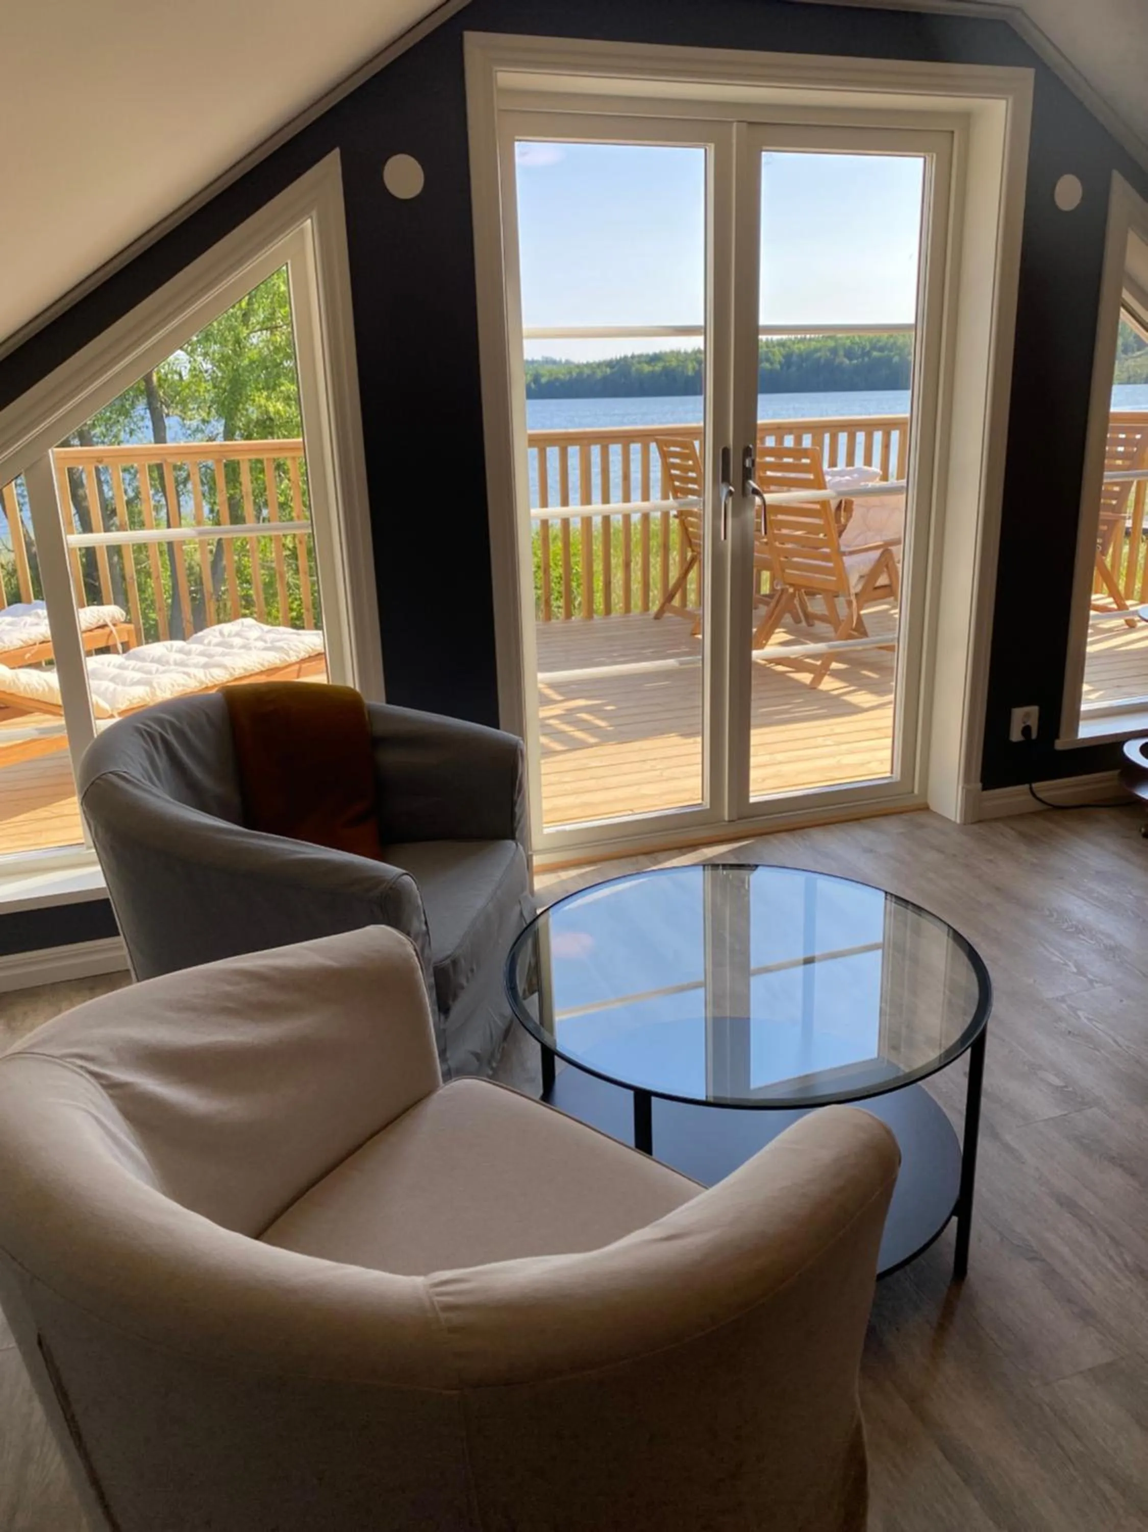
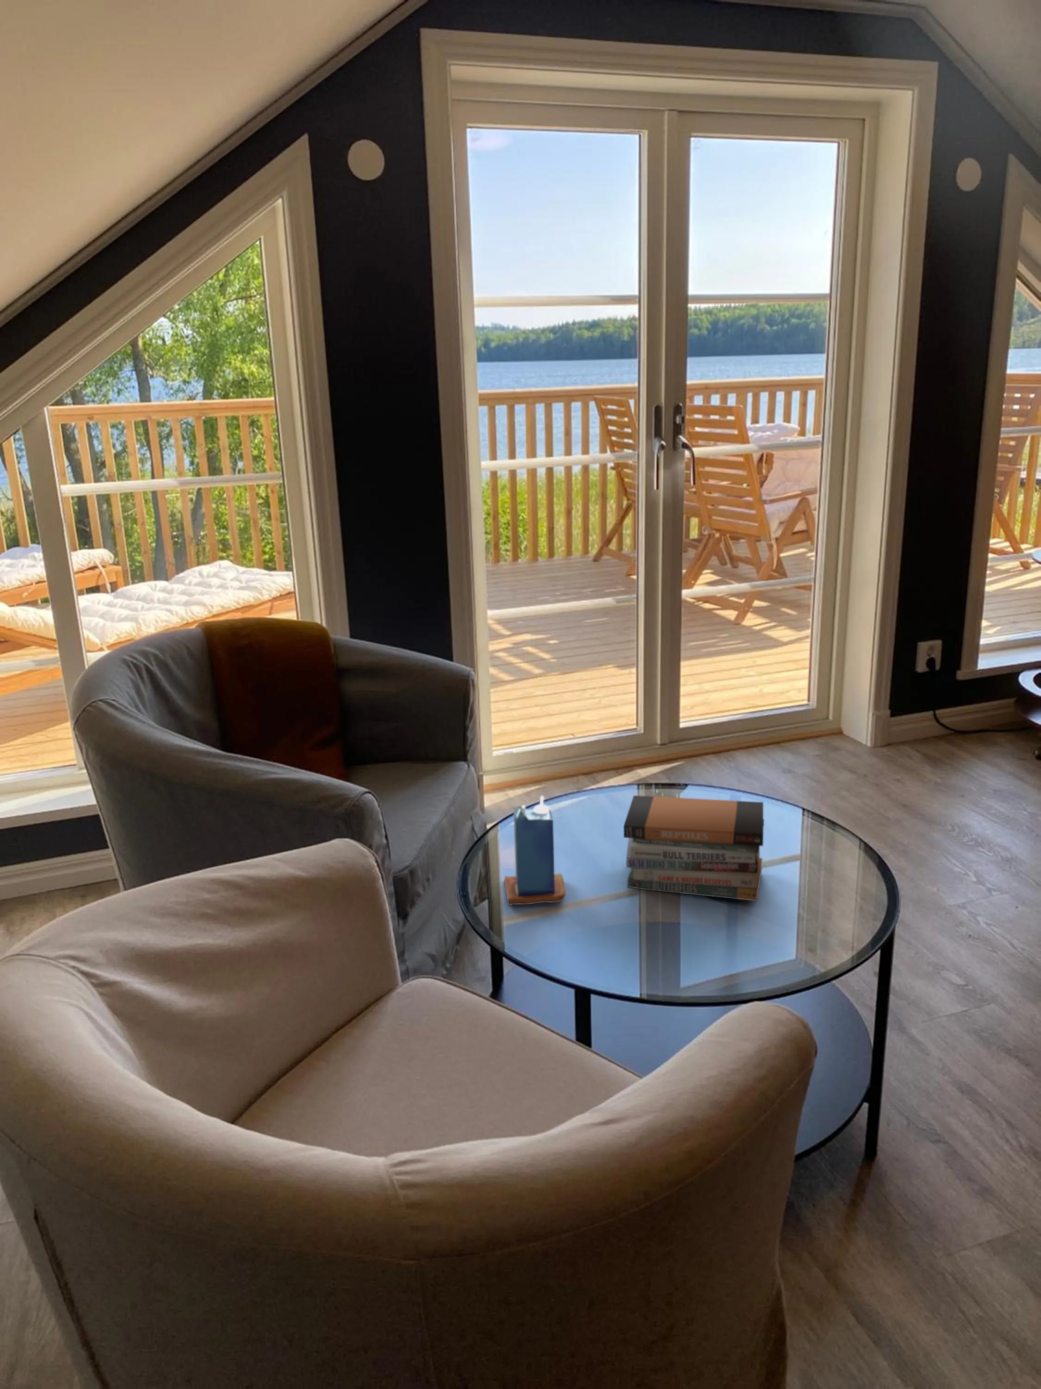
+ book stack (693, 845)
+ candle (533, 845)
